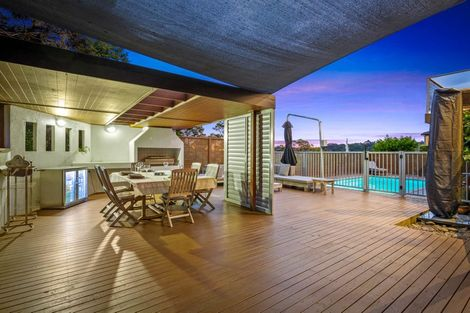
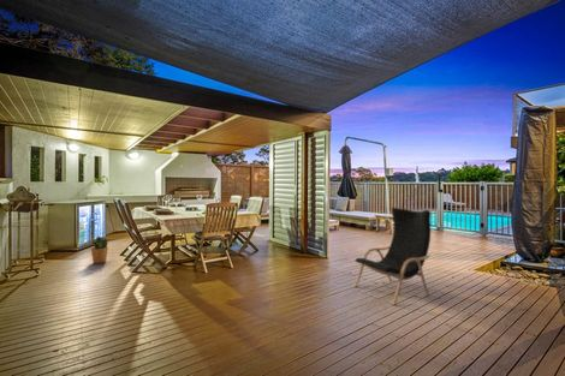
+ lounge chair (396, 249)
+ potted plant (97, 249)
